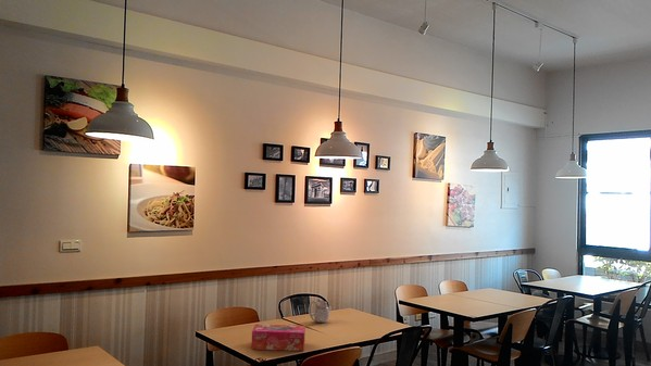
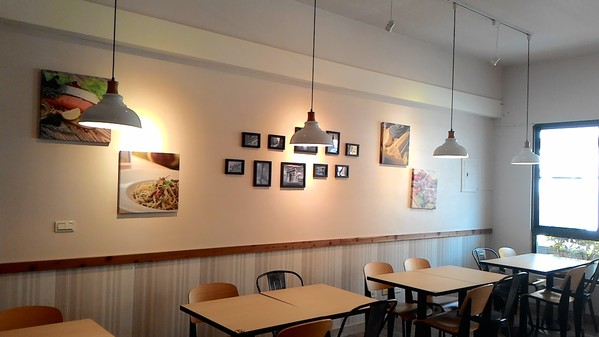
- teapot (320, 310)
- tissue box (278, 337)
